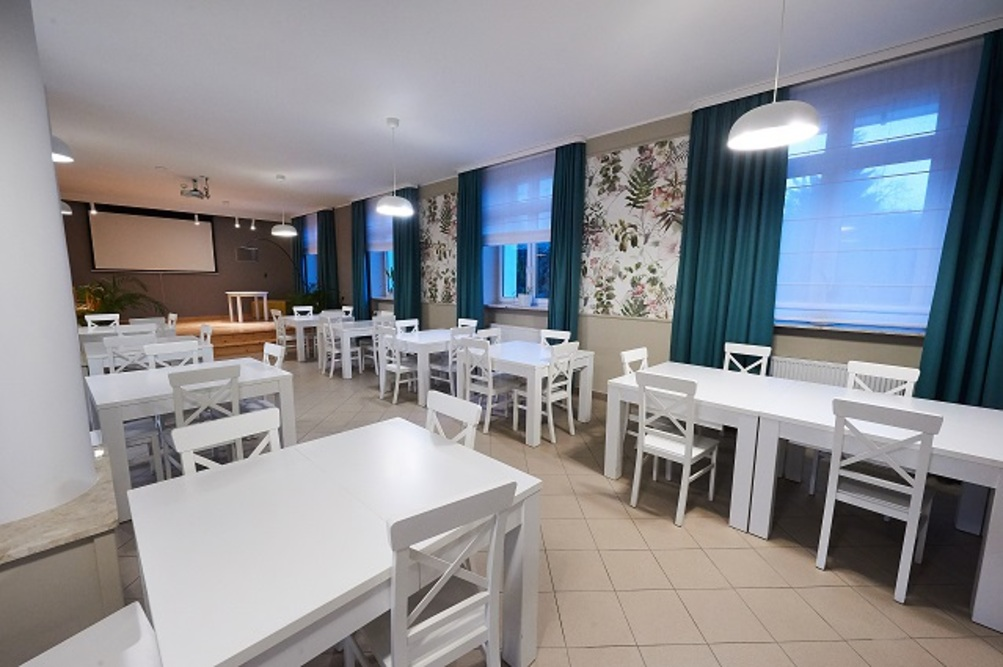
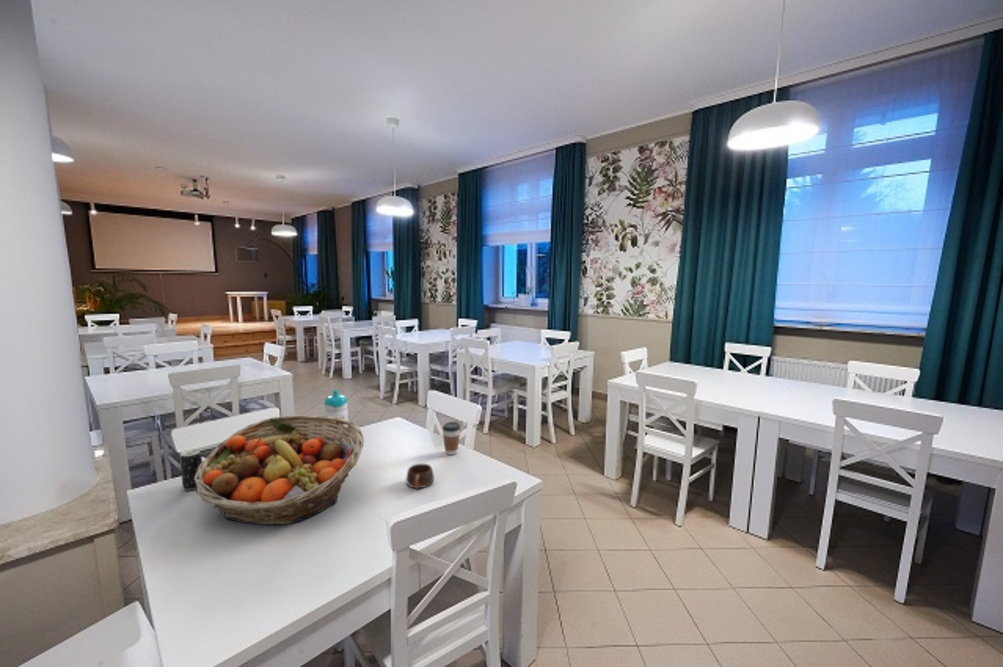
+ coffee cup (451, 438)
+ beverage can (192, 470)
+ cup (418, 477)
+ fruit basket (284, 465)
+ water bottle (336, 416)
